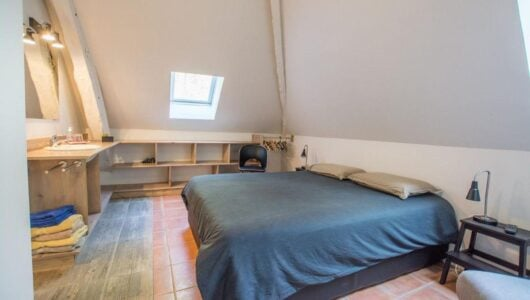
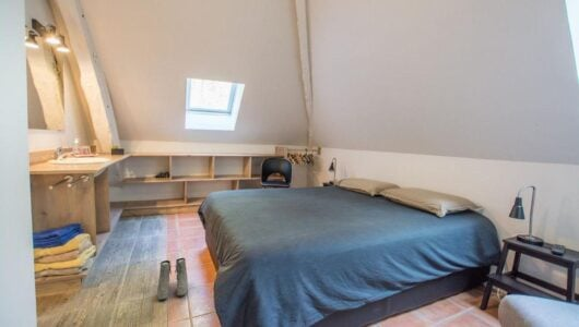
+ boots (170, 274)
